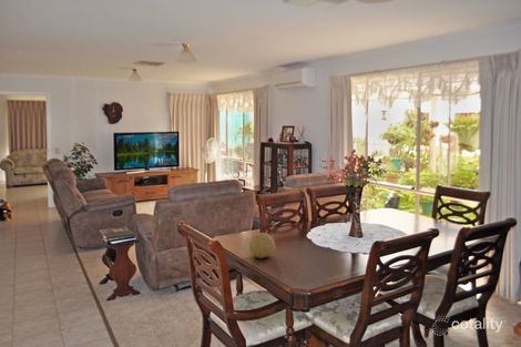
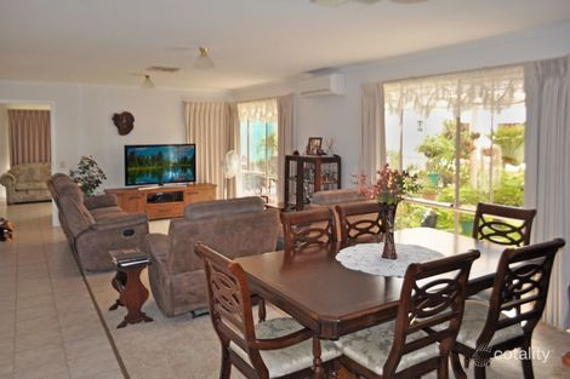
- decorative ball (262, 244)
